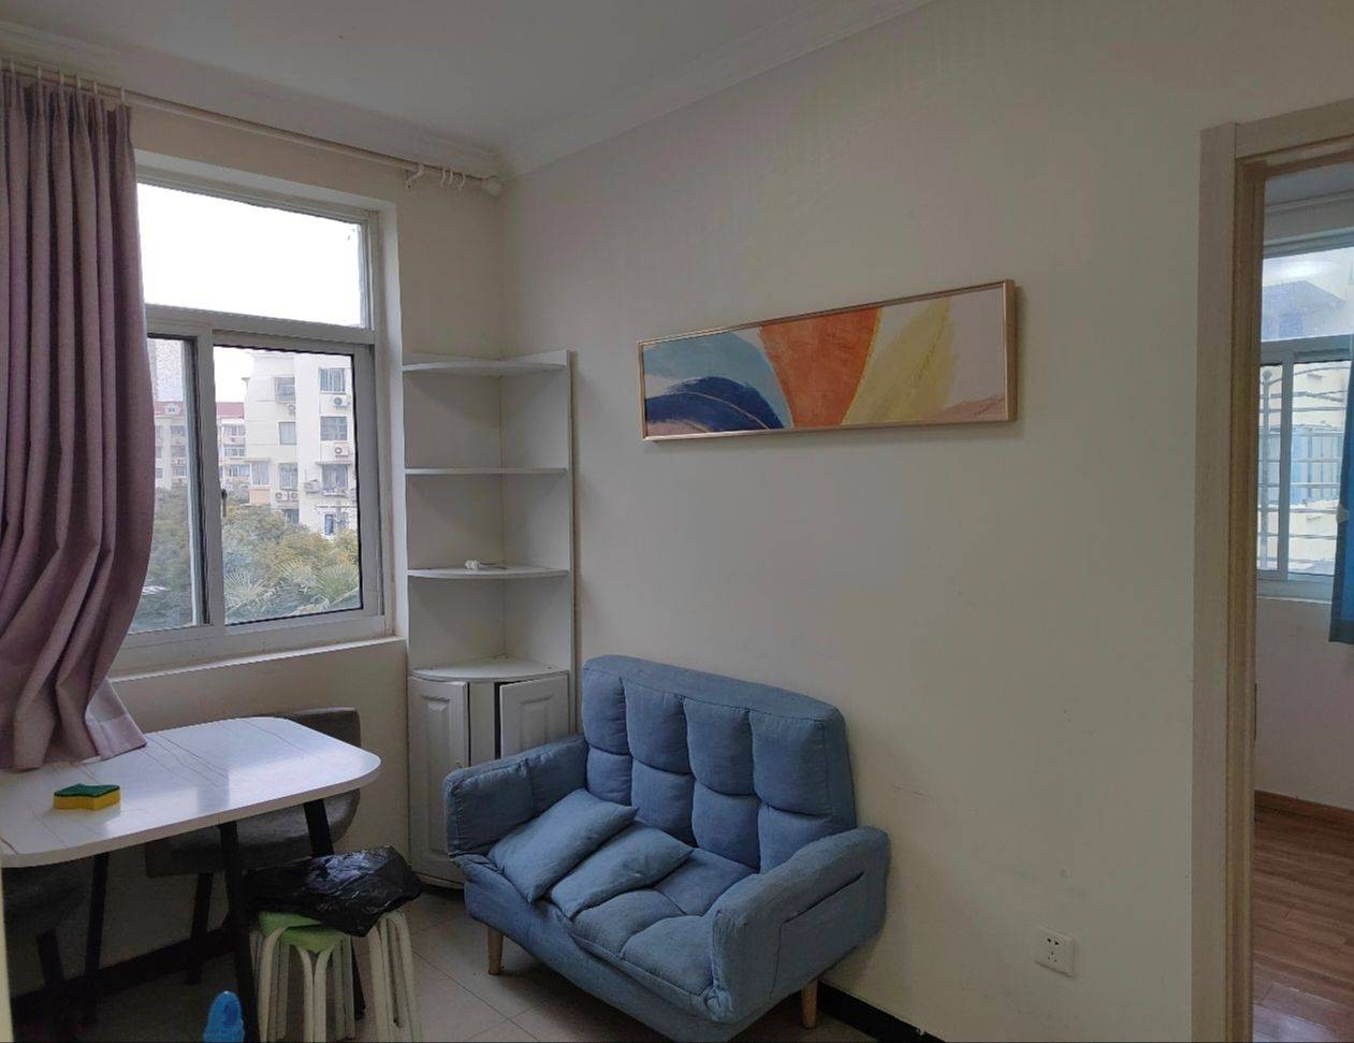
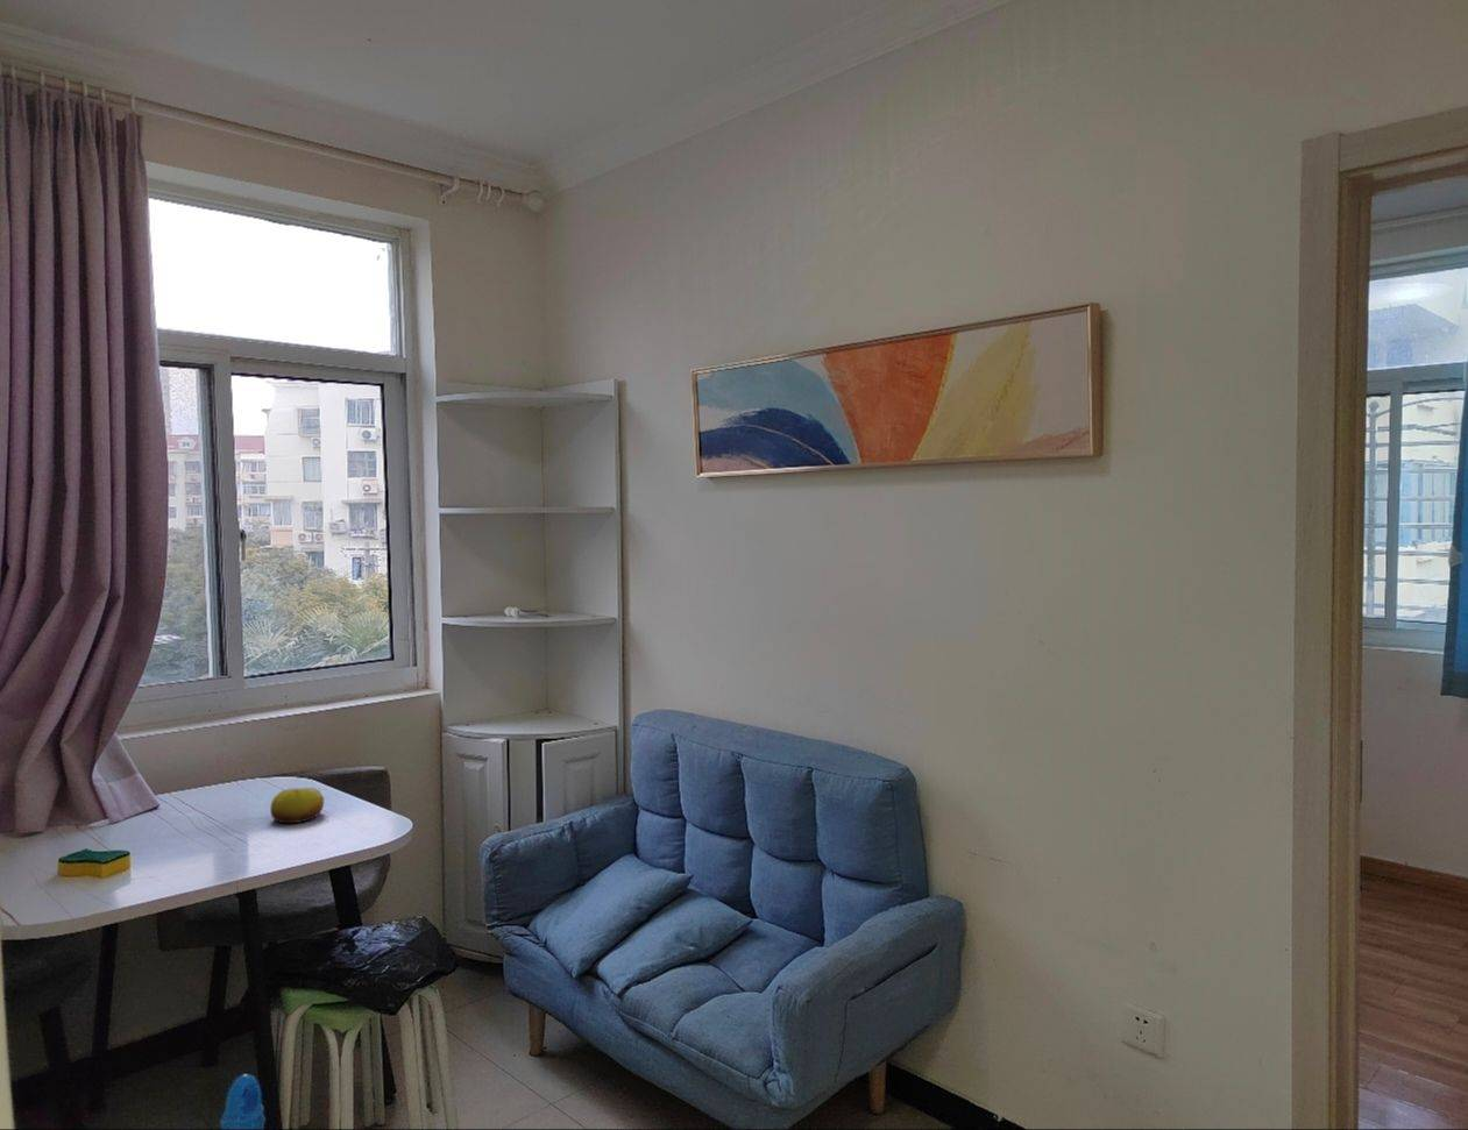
+ fruit (298, 802)
